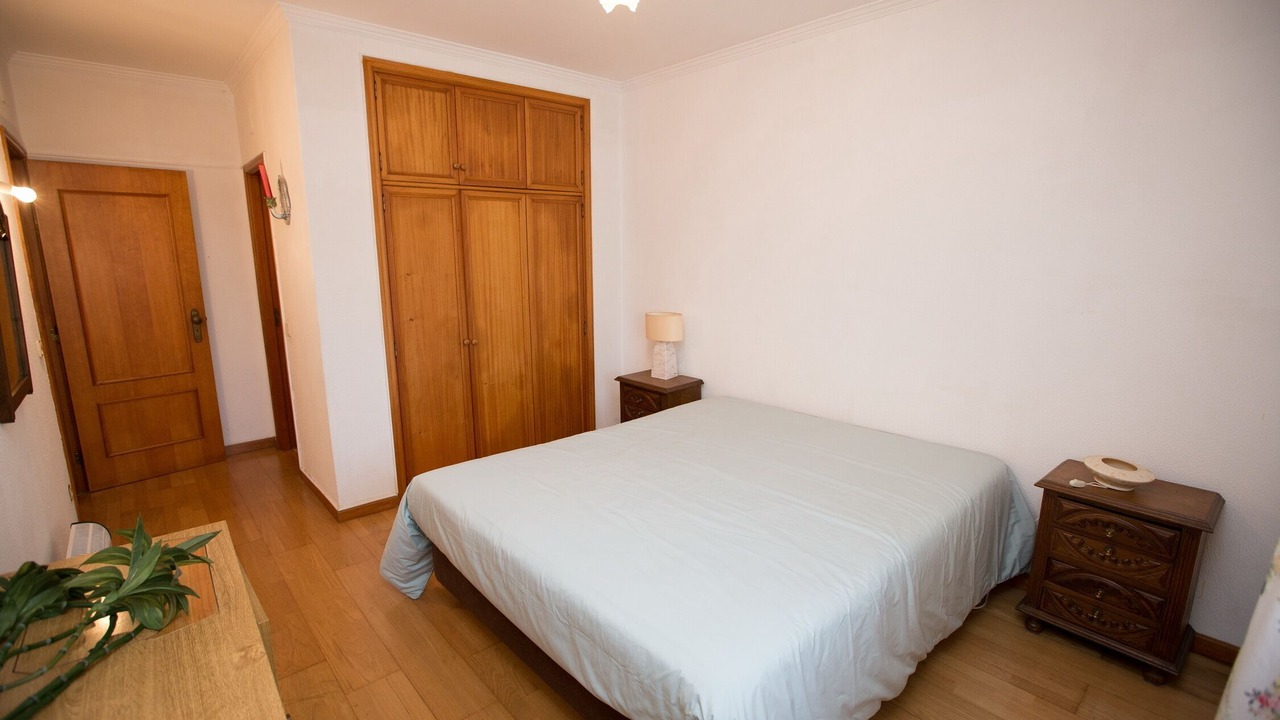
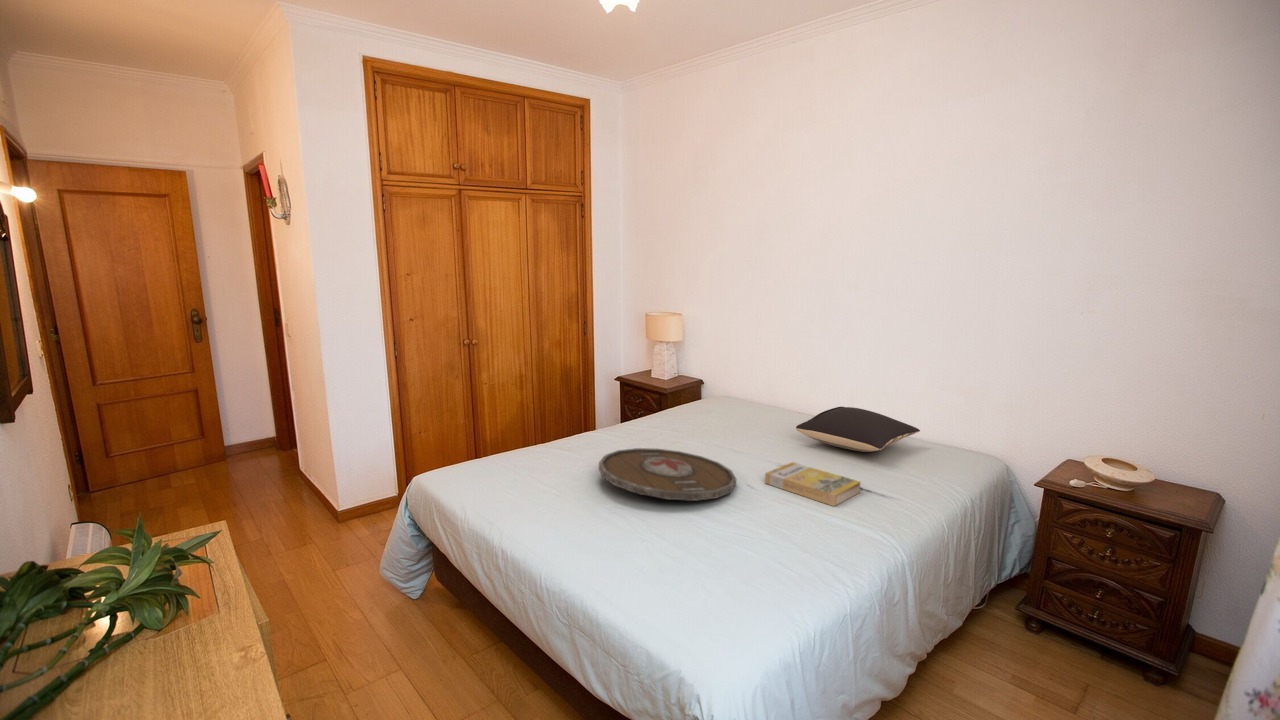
+ pillow (857, 429)
+ book (811, 482)
+ serving tray (666, 471)
